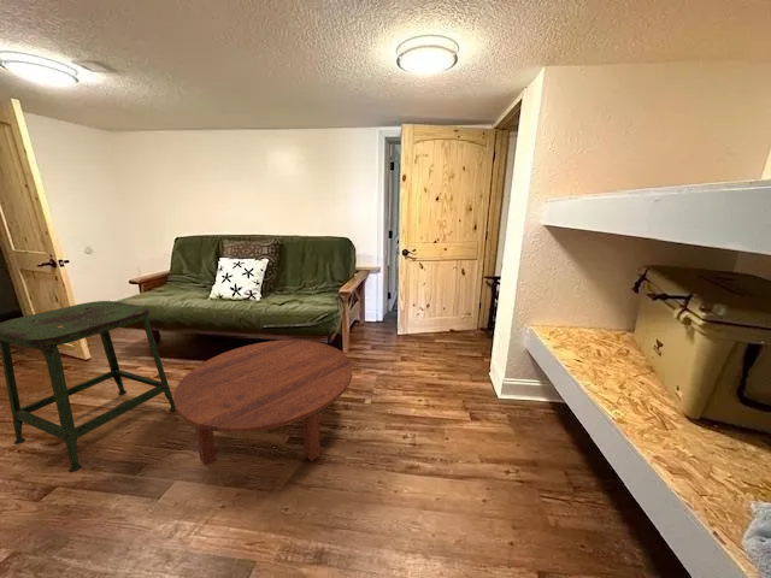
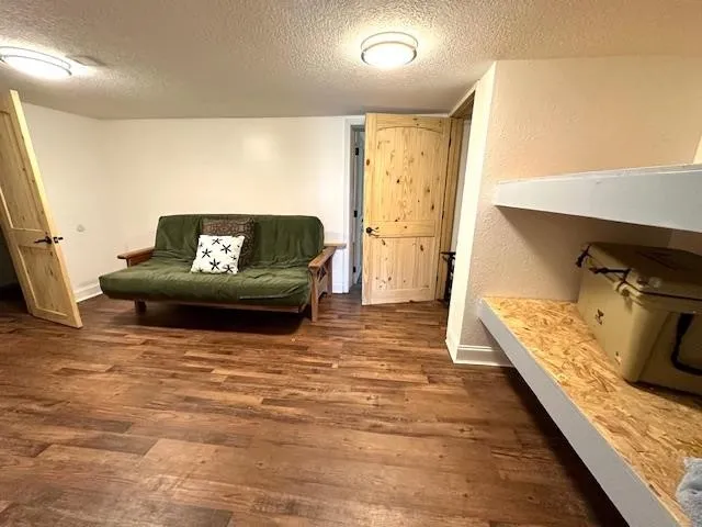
- stool (93, 378)
- coffee table (272, 399)
